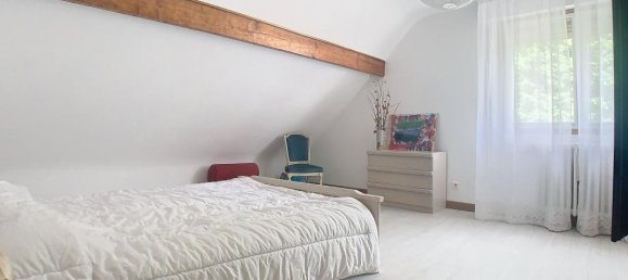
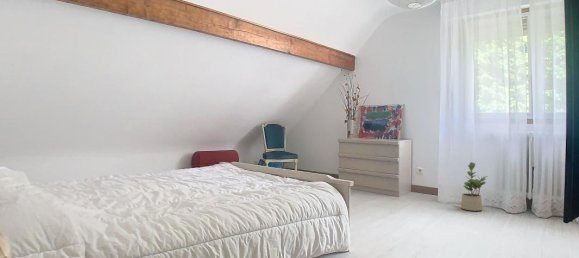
+ potted plant (473, 185)
